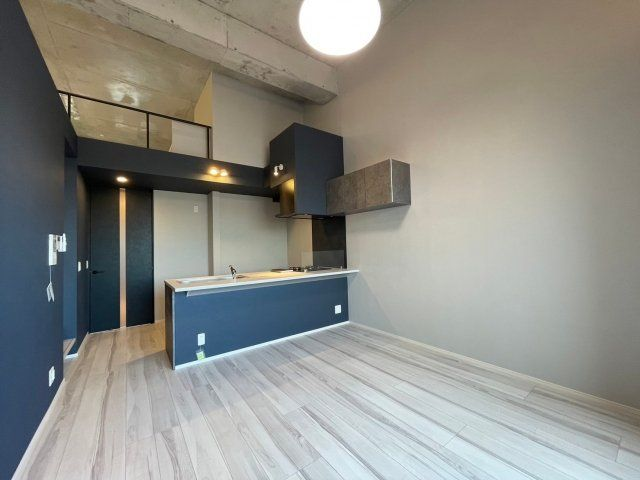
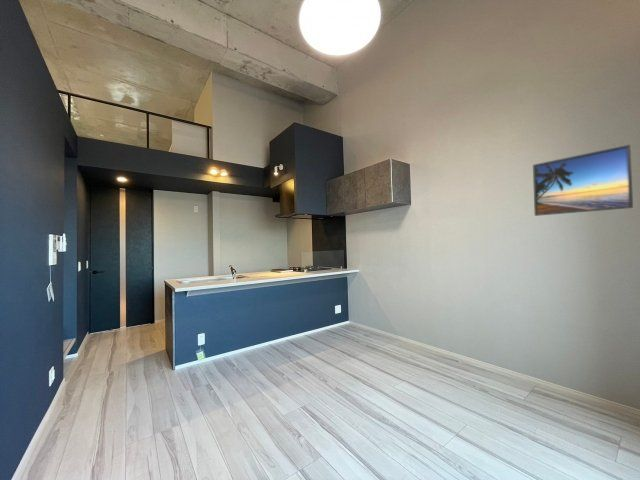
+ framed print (577, 184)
